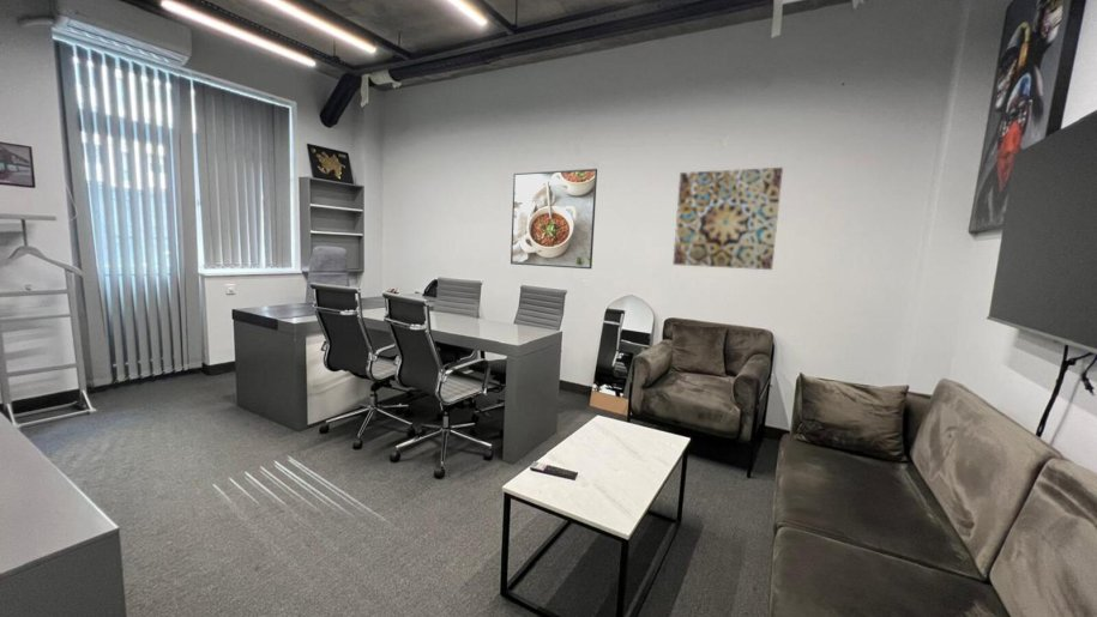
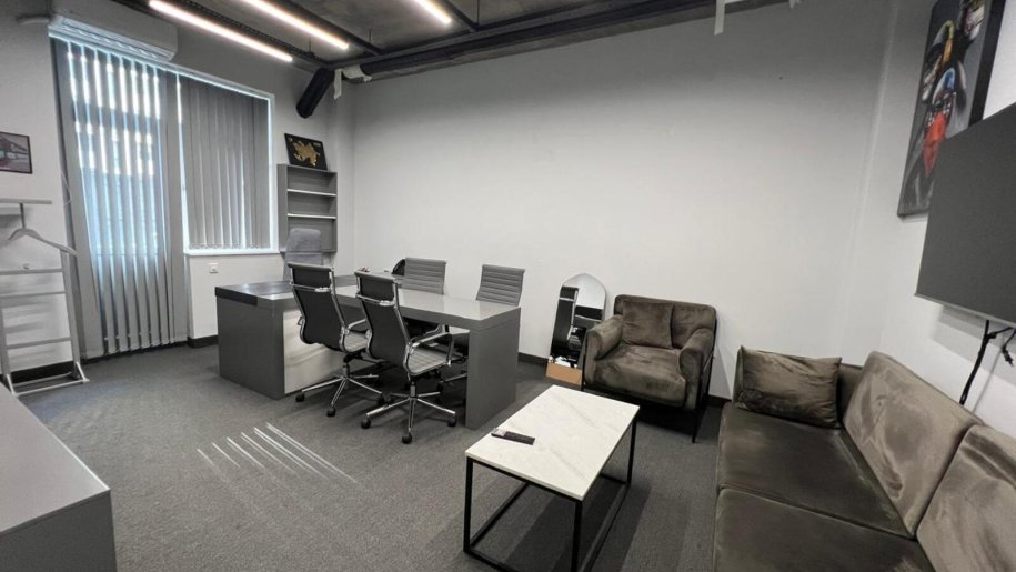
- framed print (550, 219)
- wall art (724, 219)
